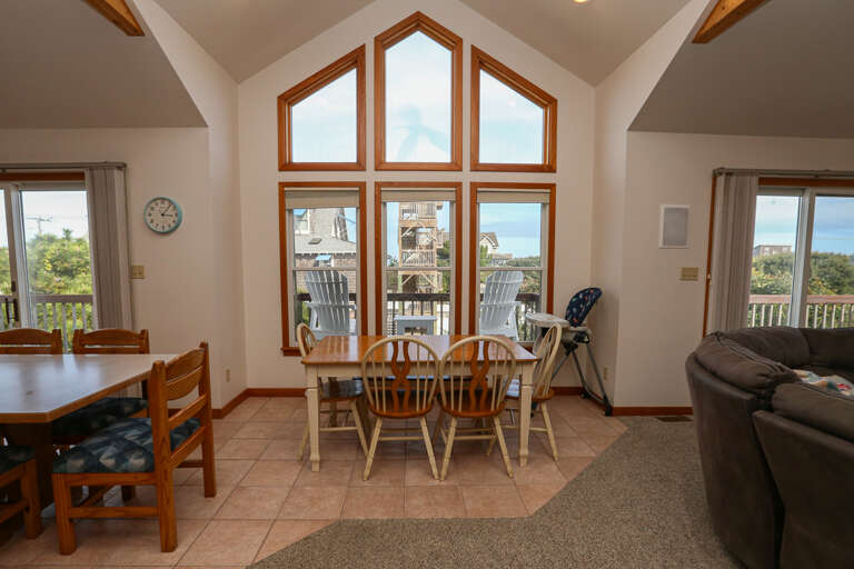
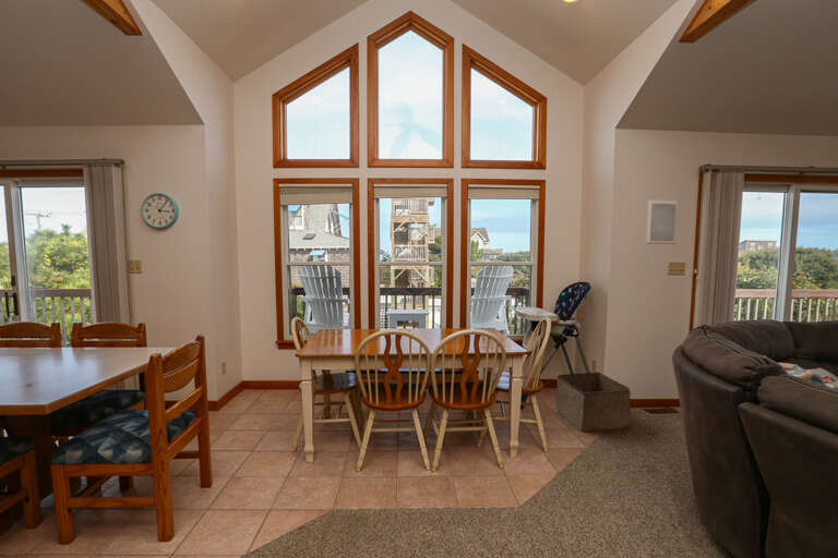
+ storage bin (590, 400)
